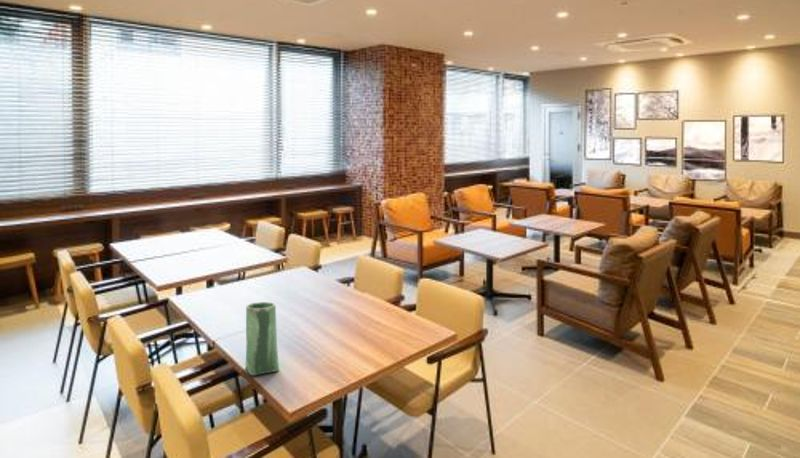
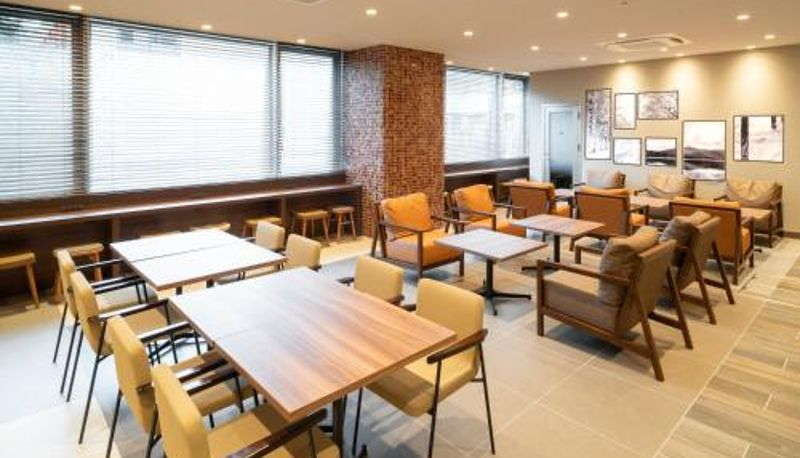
- vase (261, 336)
